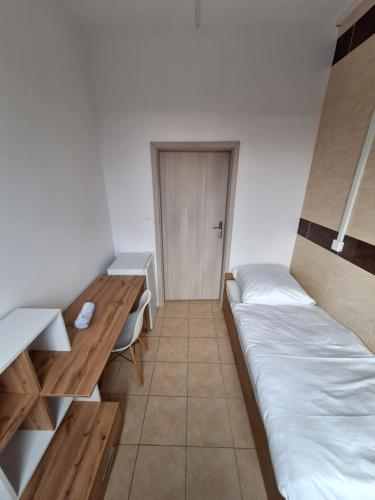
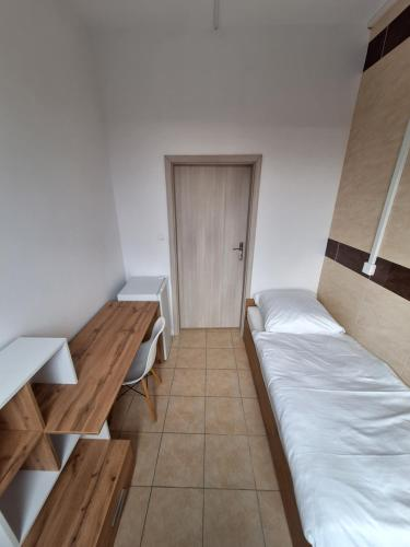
- pencil case (85, 314)
